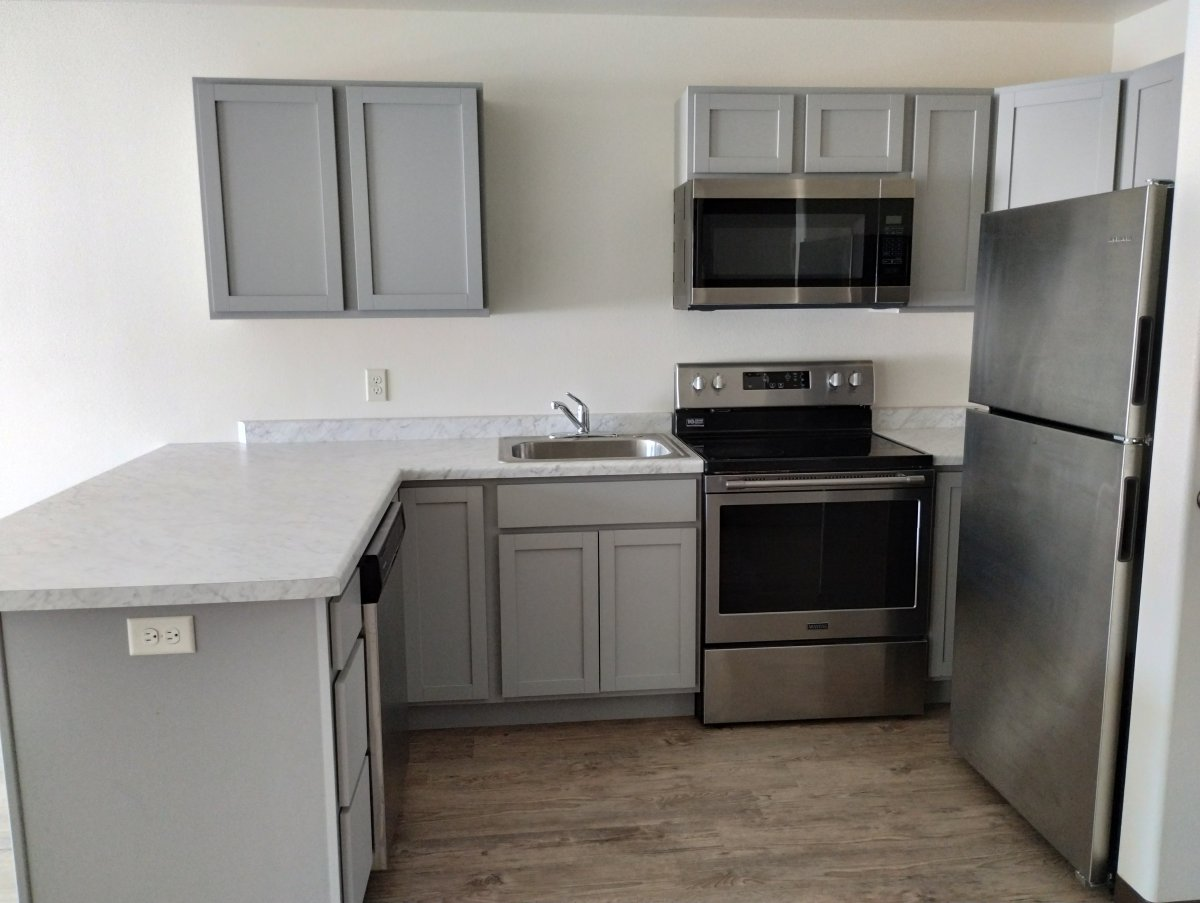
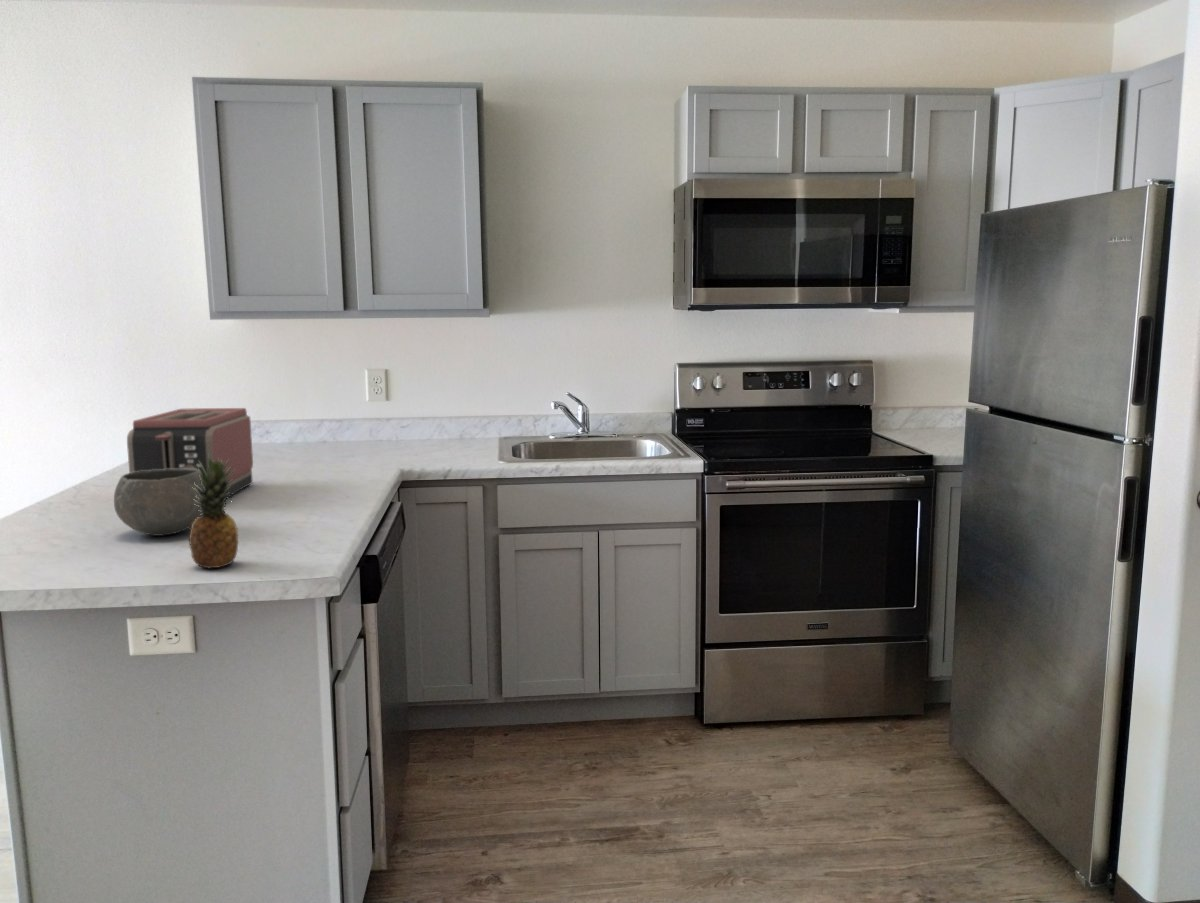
+ toaster (192, 456)
+ bowl (163, 502)
+ fruit (212, 509)
